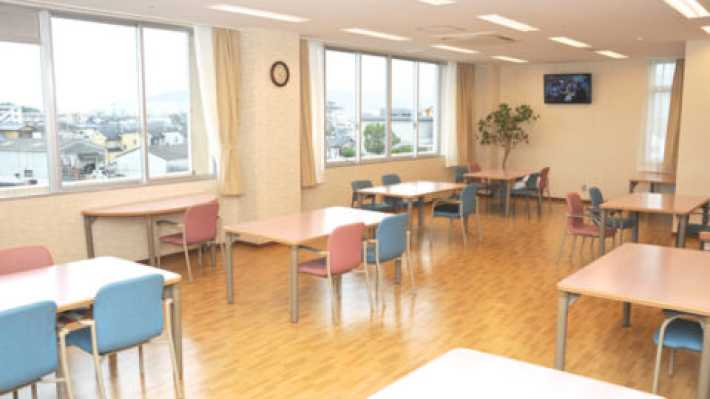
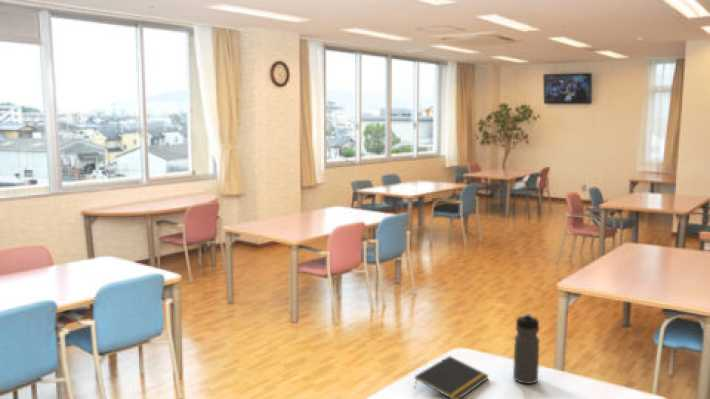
+ notepad (452, 377)
+ water bottle (526, 346)
